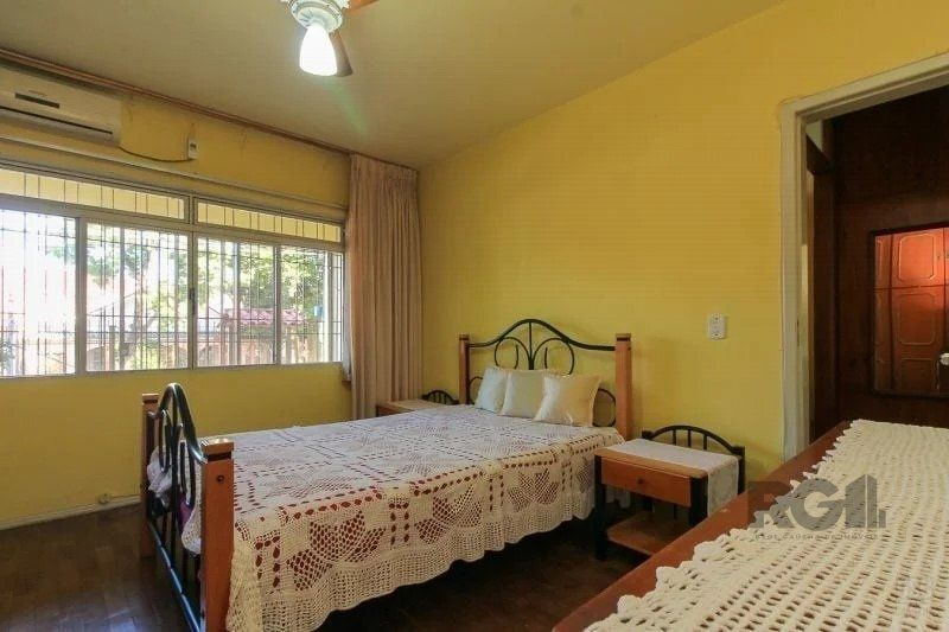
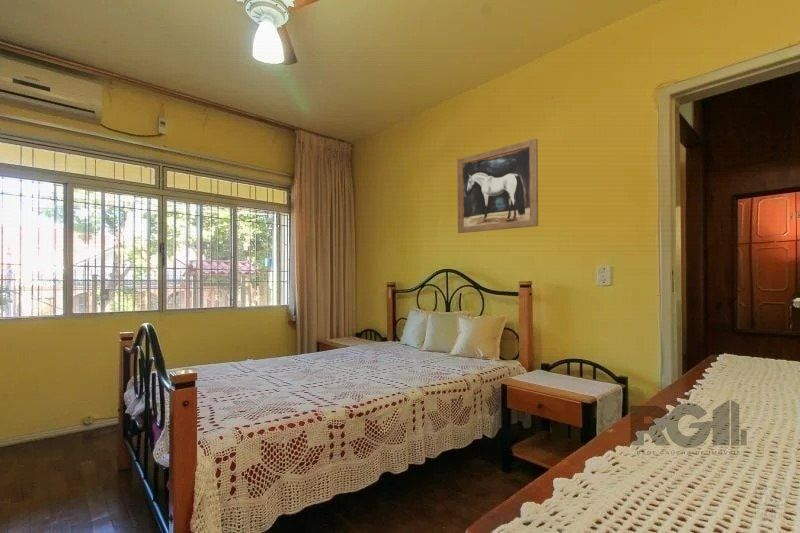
+ wall art (494, 190)
